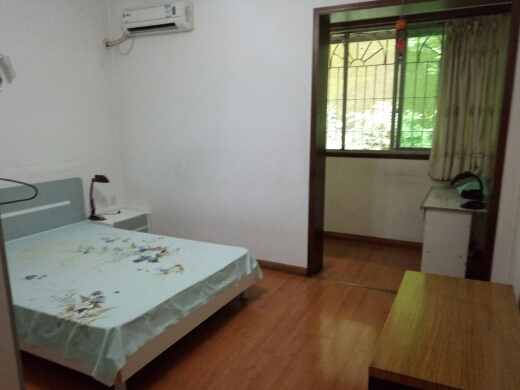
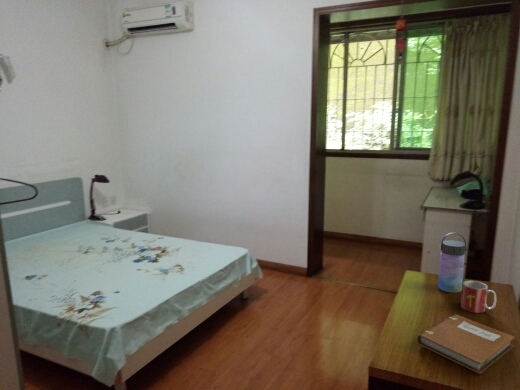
+ water bottle (451, 260)
+ notebook (466, 339)
+ mug (478, 297)
